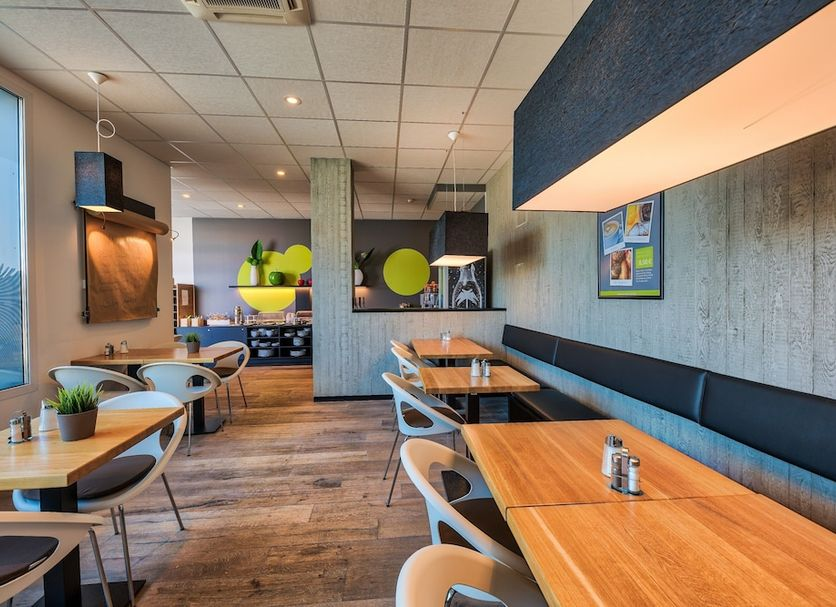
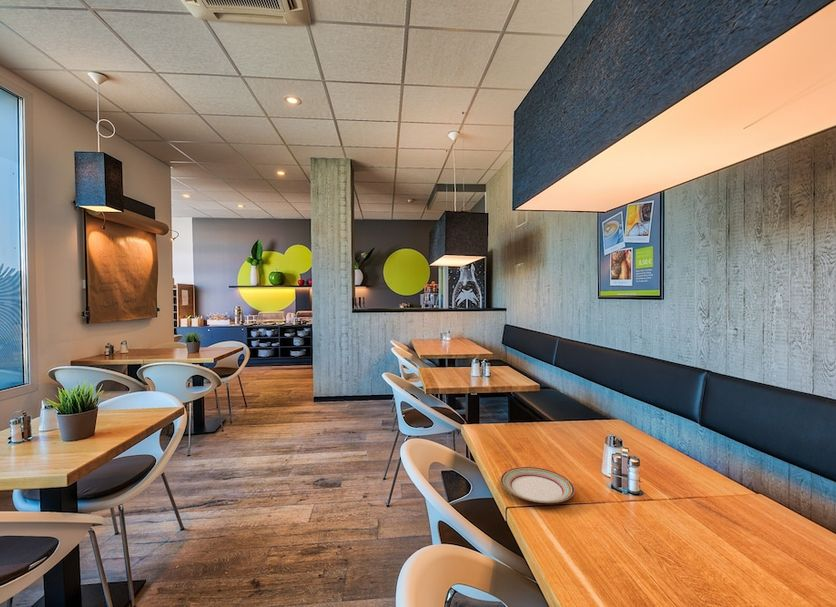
+ plate (536, 486)
